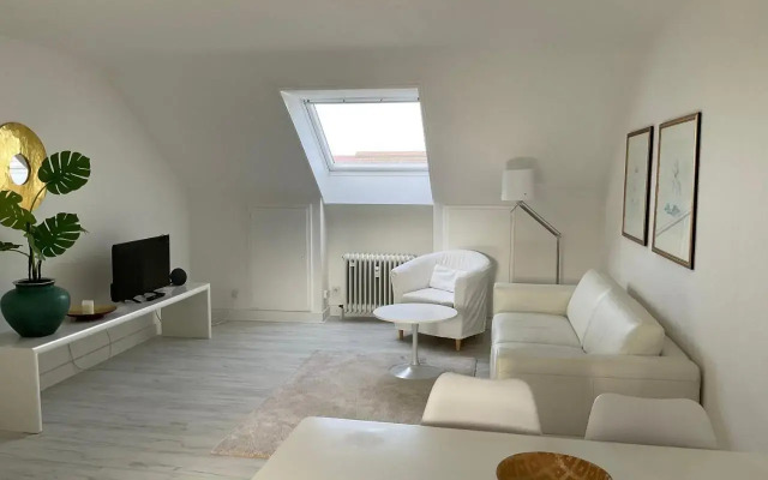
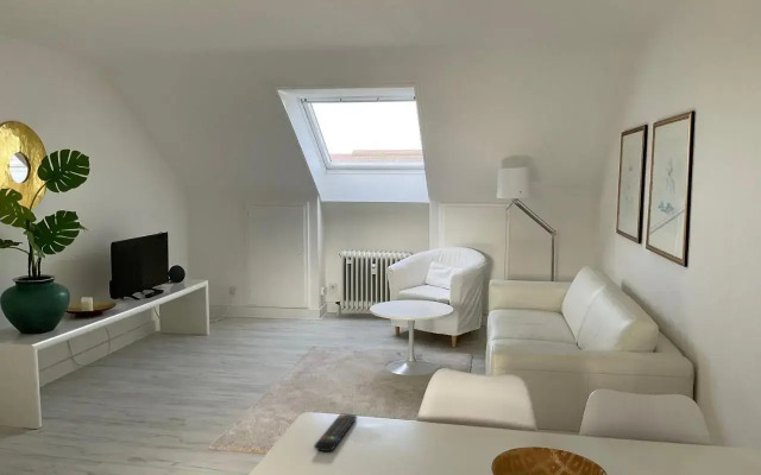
+ remote control (337, 431)
